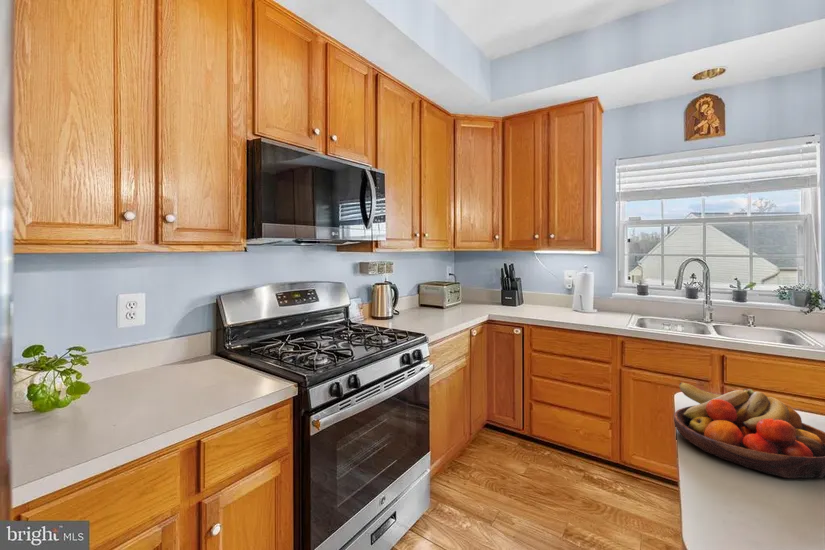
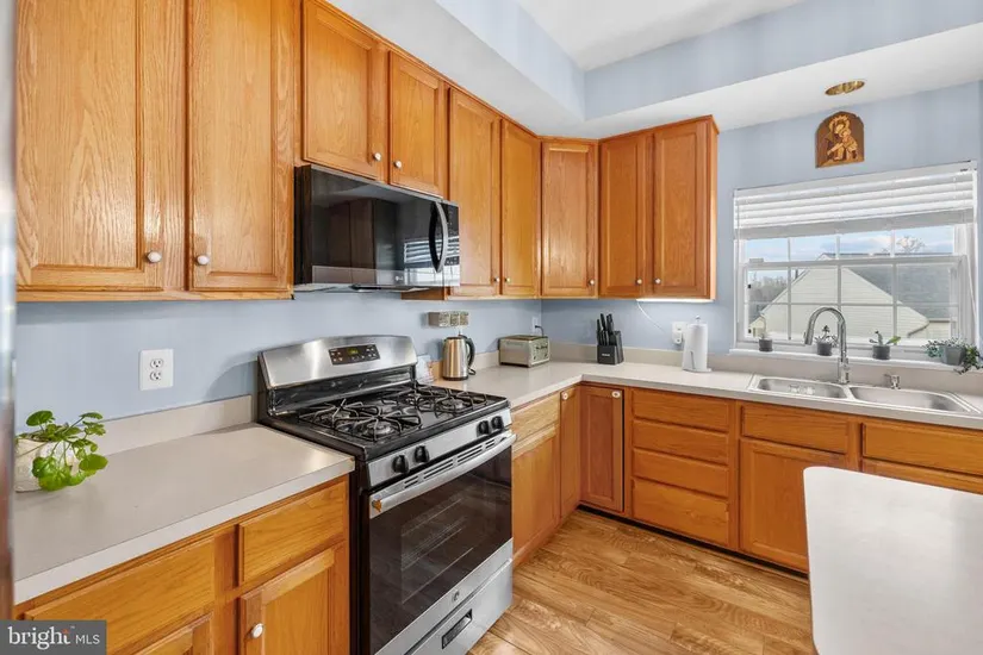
- fruit bowl (748, 422)
